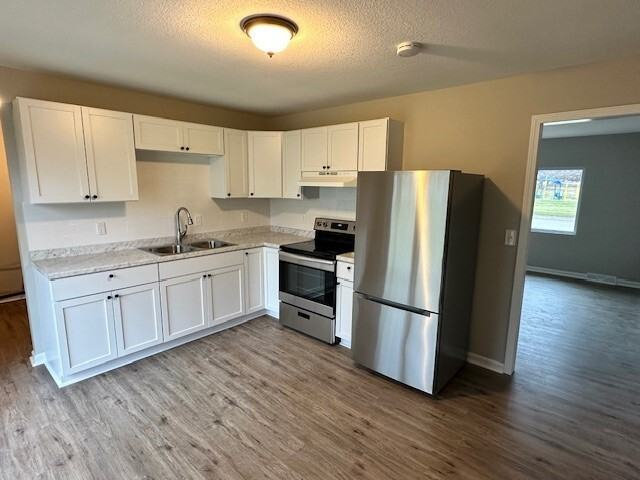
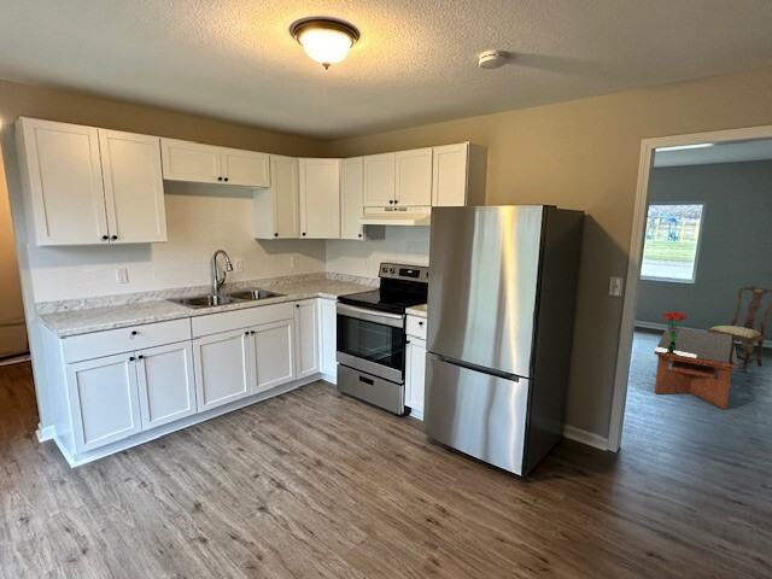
+ coffee table (694, 362)
+ dining chair (738, 327)
+ bouquet (673, 327)
